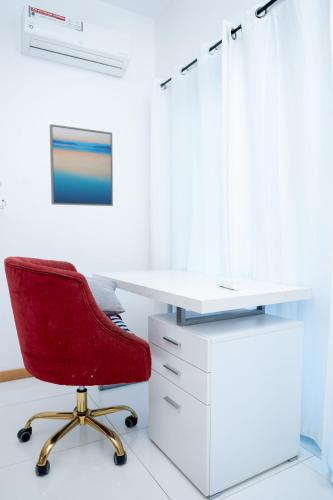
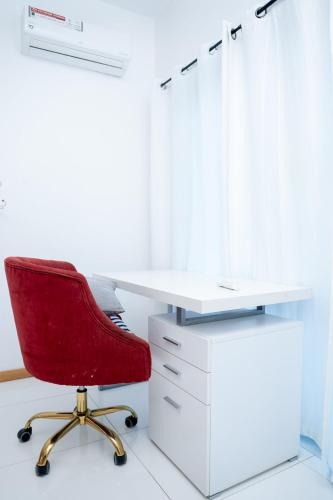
- wall art (82, 167)
